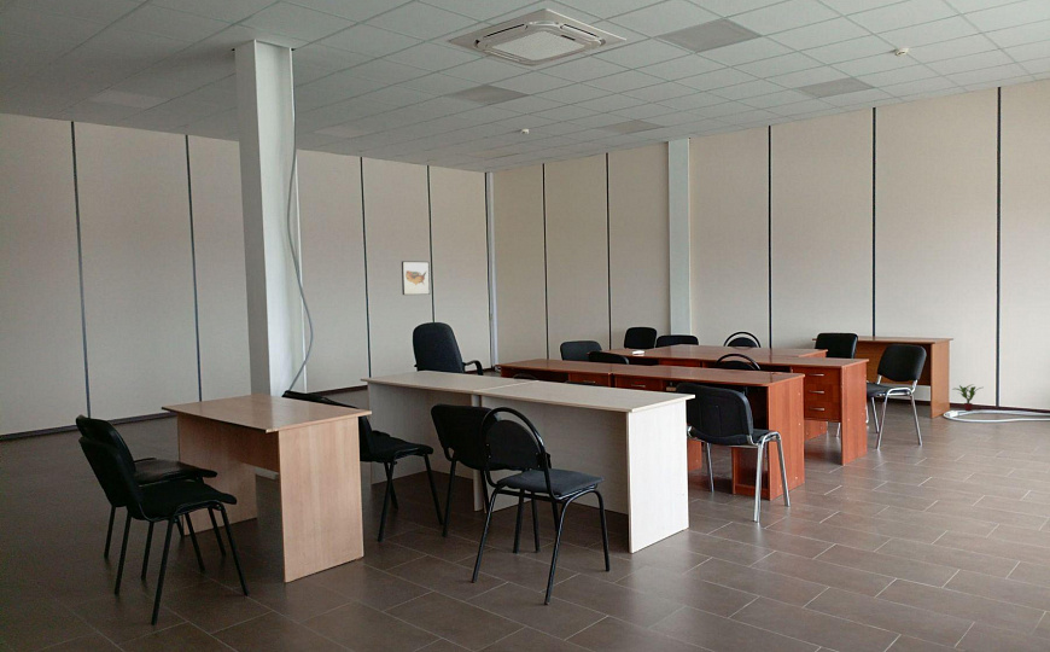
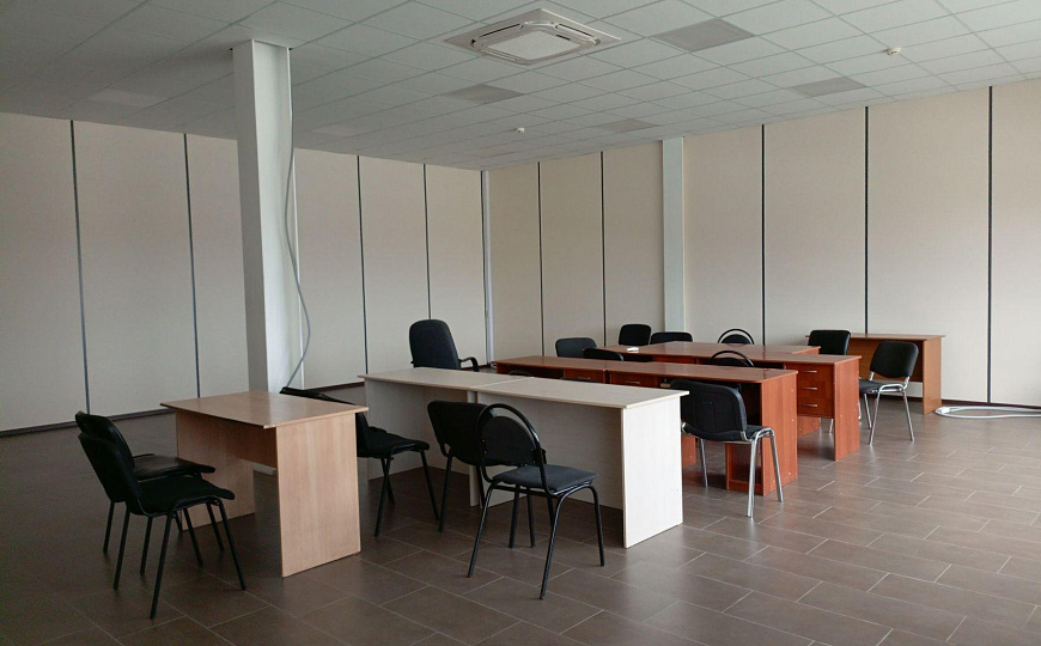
- wall art (415, 278)
- potted plant (968, 398)
